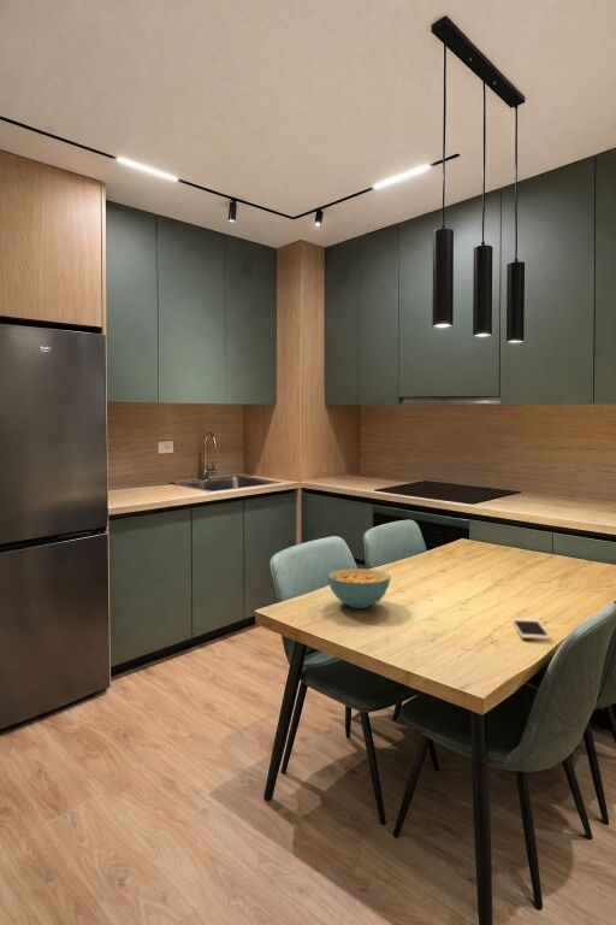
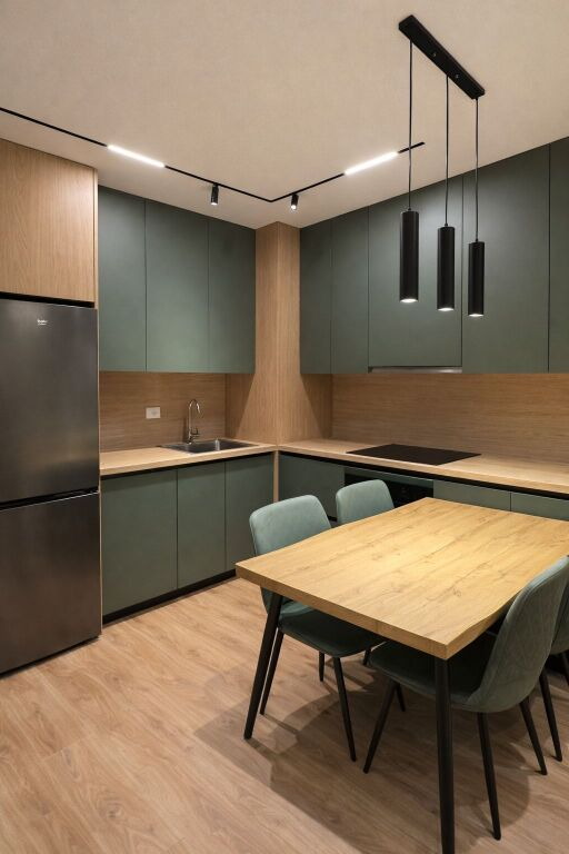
- cereal bowl (359, 590)
- cell phone (529, 628)
